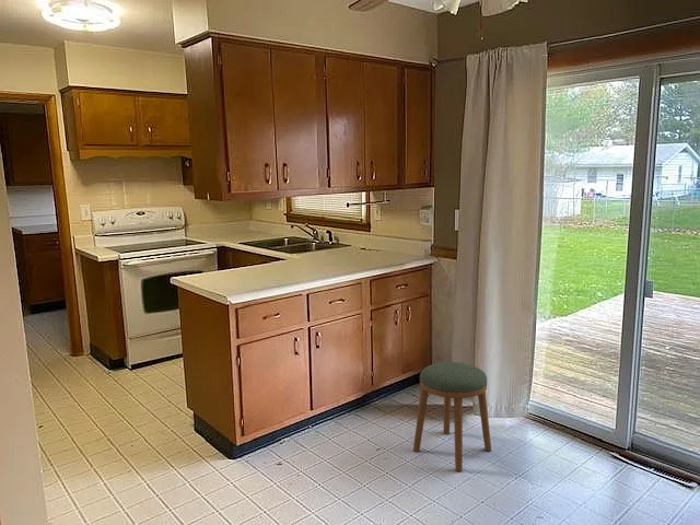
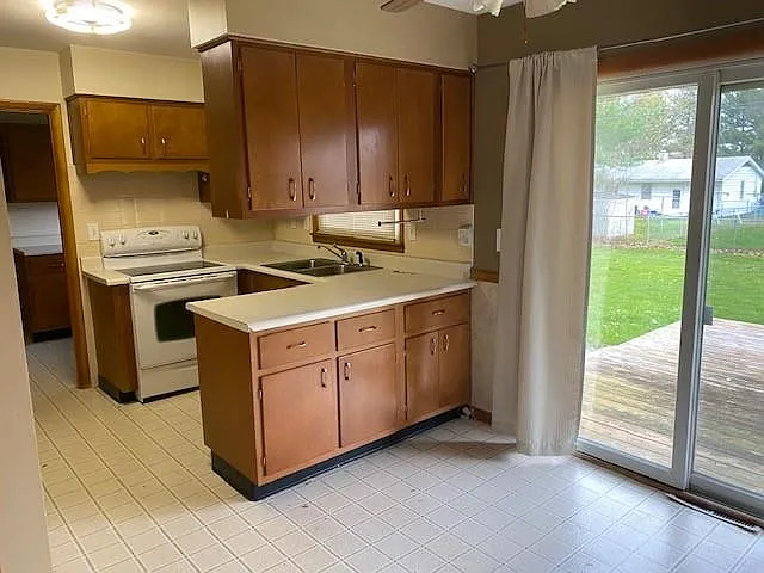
- stool (454, 409)
